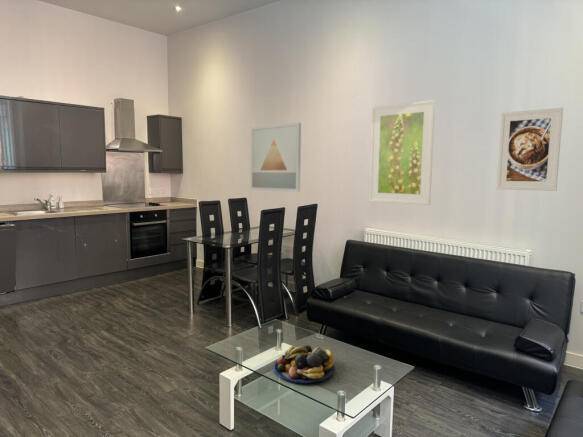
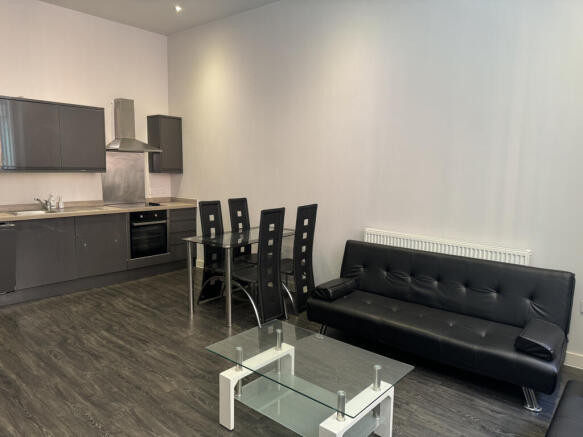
- fruit bowl (303, 357)
- wall art (274, 158)
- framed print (528, 150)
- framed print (400, 154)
